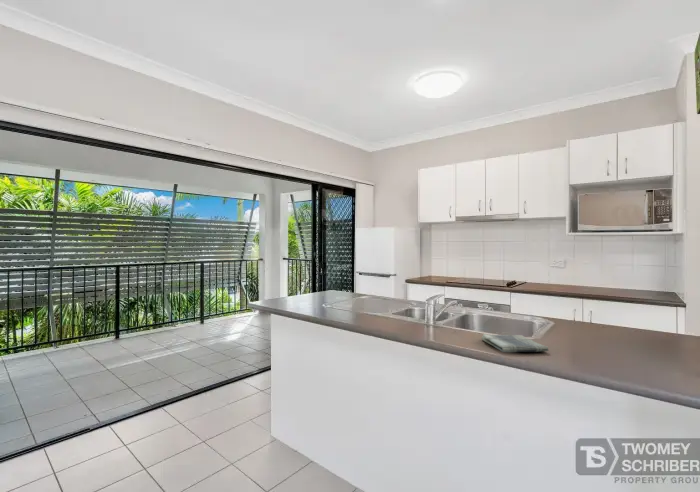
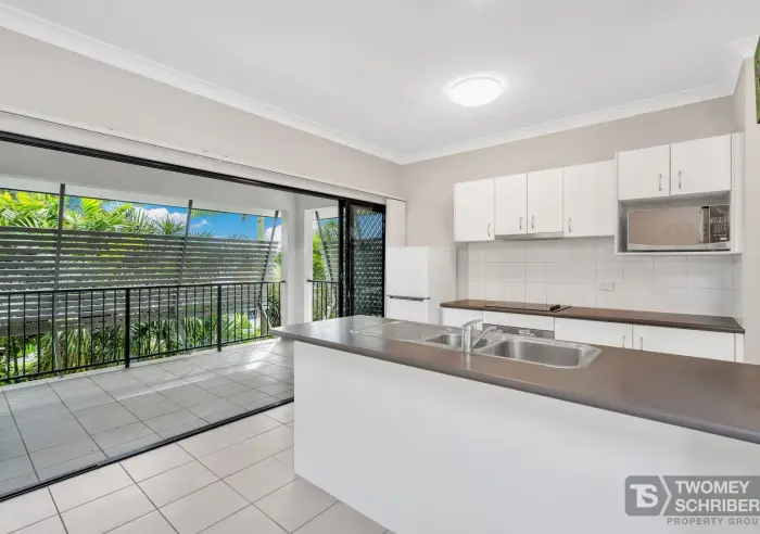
- dish towel (512, 341)
